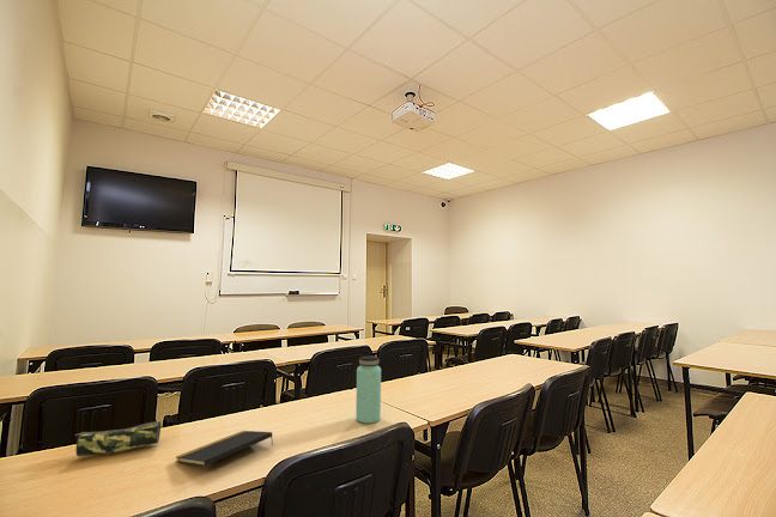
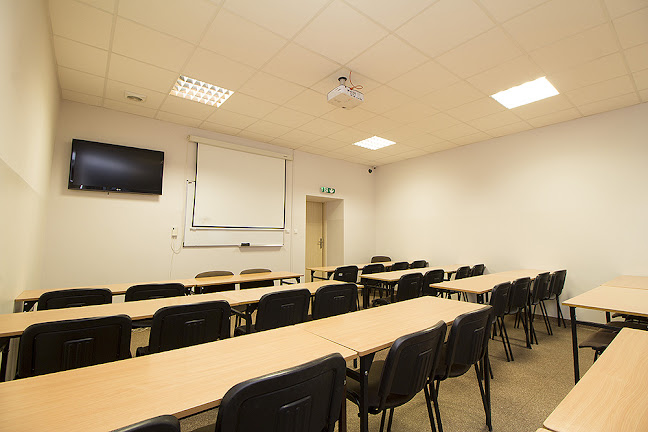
- bottle (368, 388)
- pencil case (119, 438)
- notepad (225, 445)
